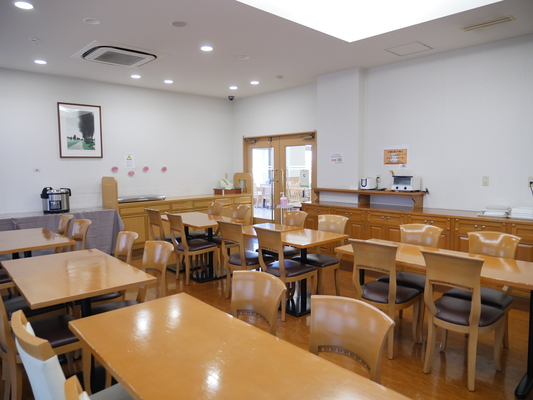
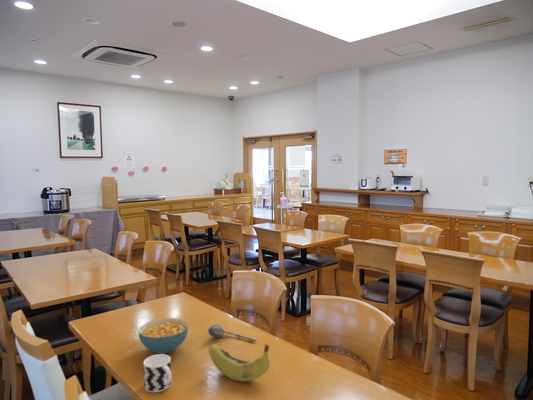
+ banana (238, 358)
+ cereal bowl (164, 338)
+ cup (160, 374)
+ spoon (231, 333)
